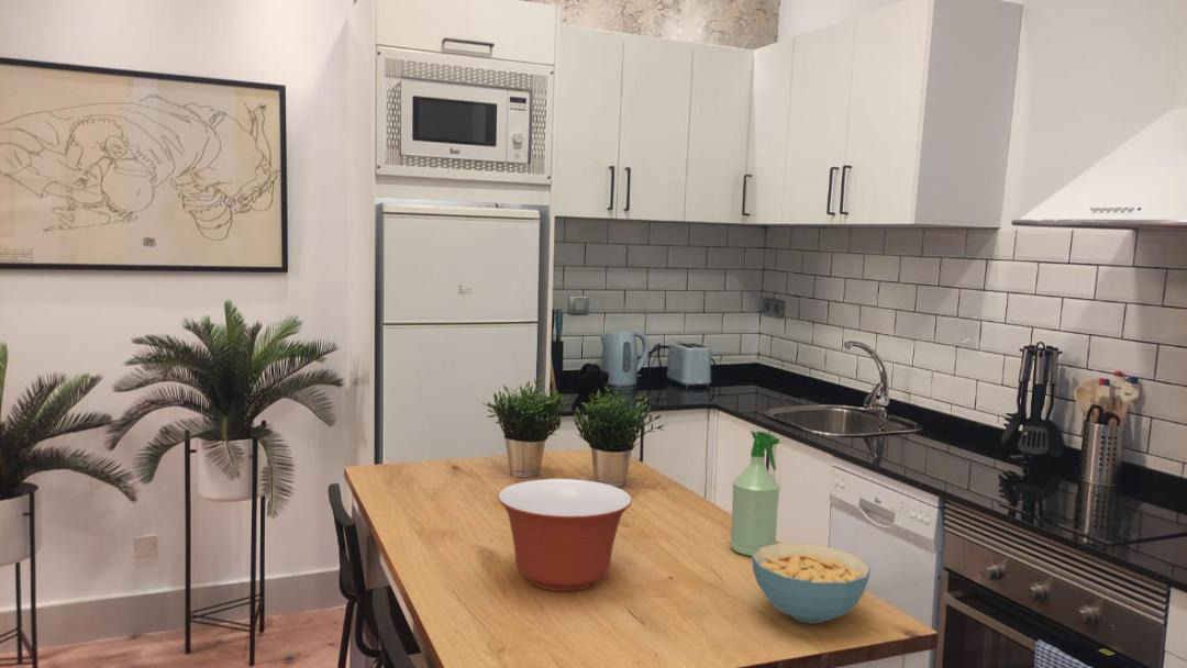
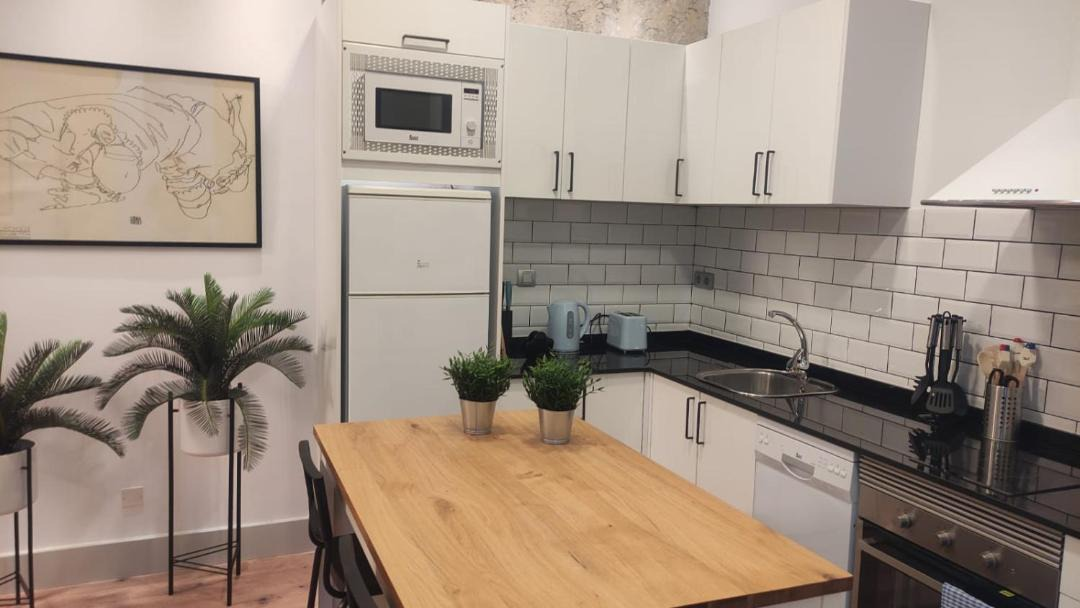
- spray bottle (755, 490)
- cereal bowl (809, 589)
- mixing bowl (563, 537)
